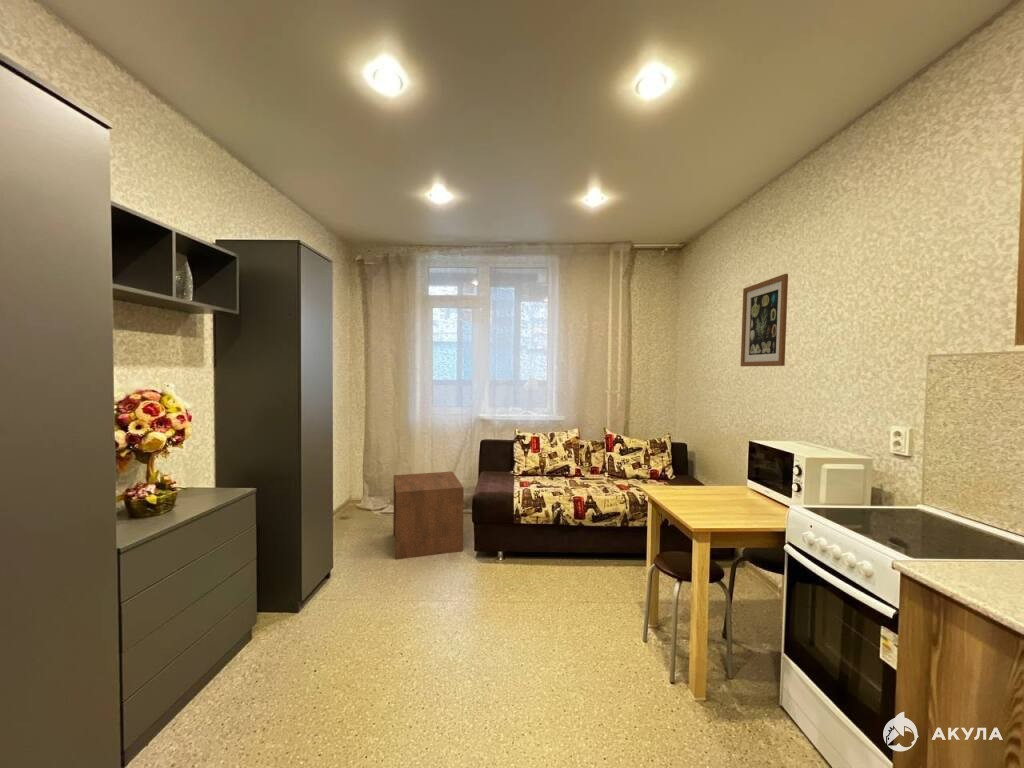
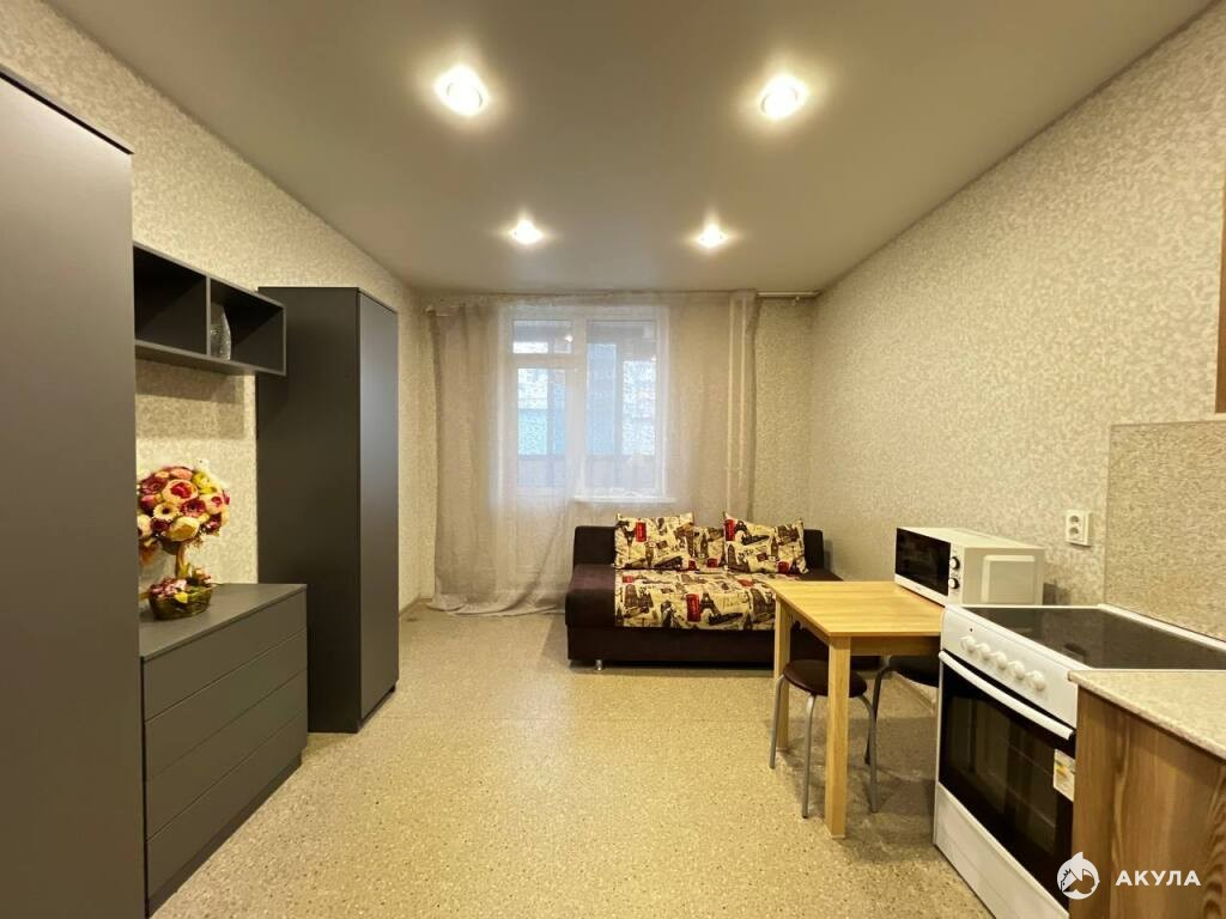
- side table (426, 511)
- wall art (762, 324)
